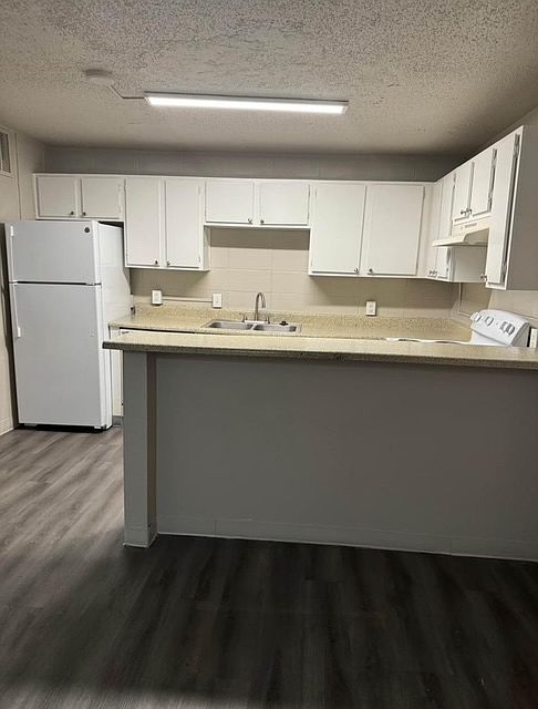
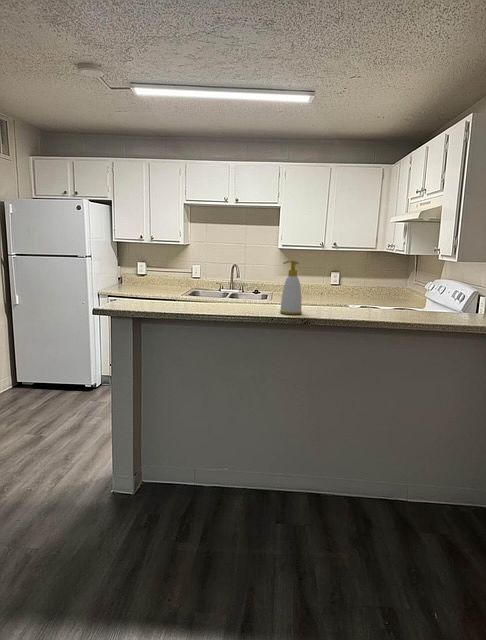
+ soap bottle (291, 287)
